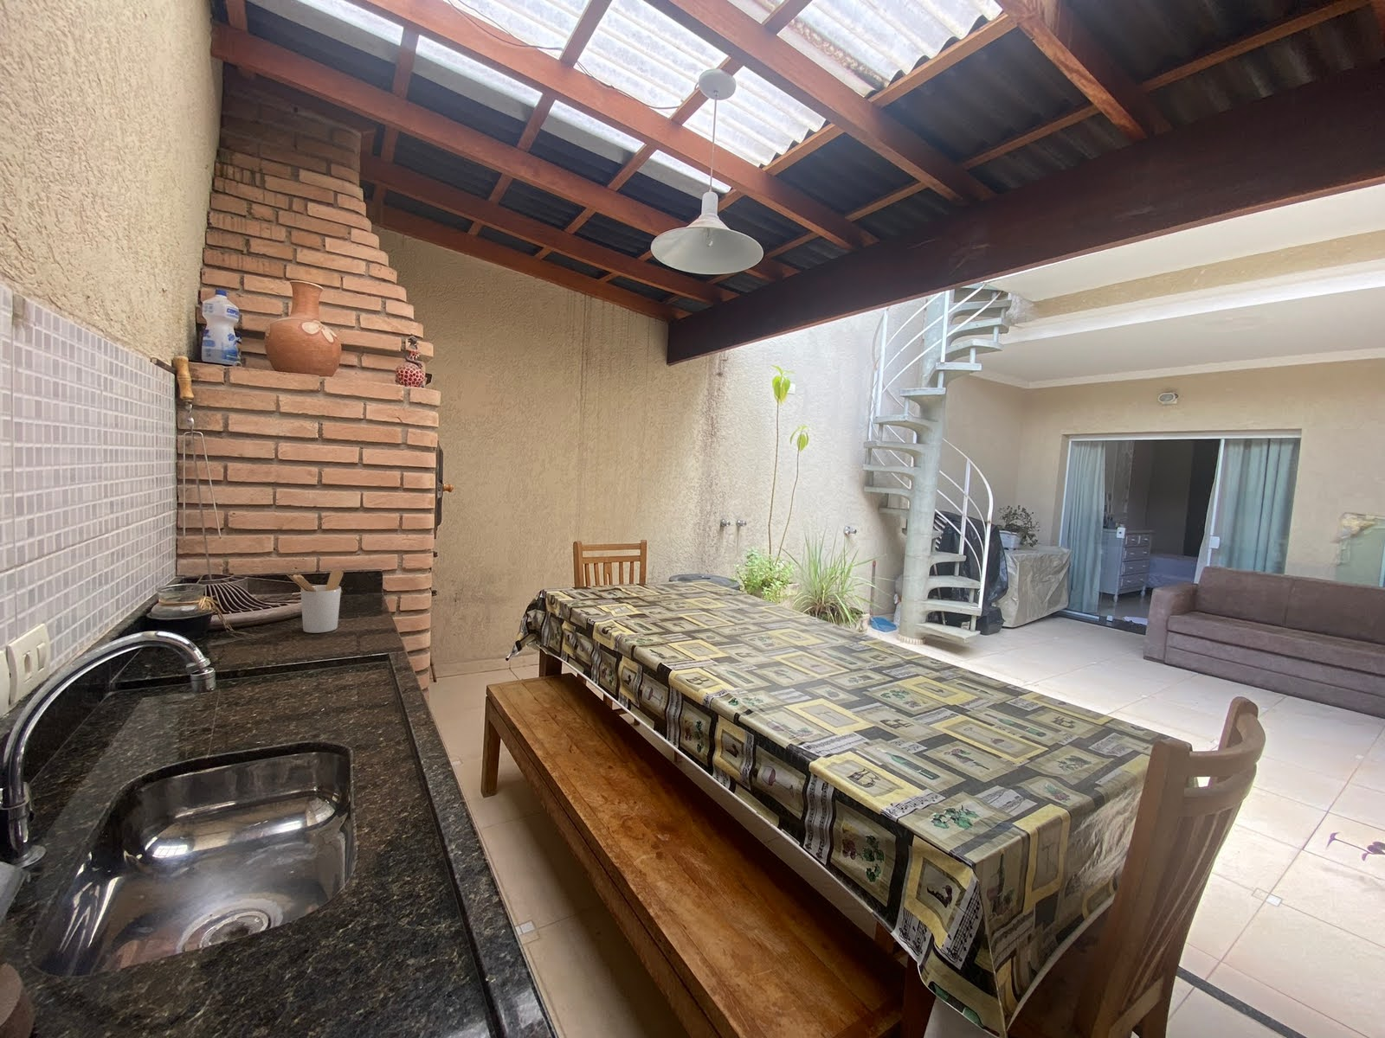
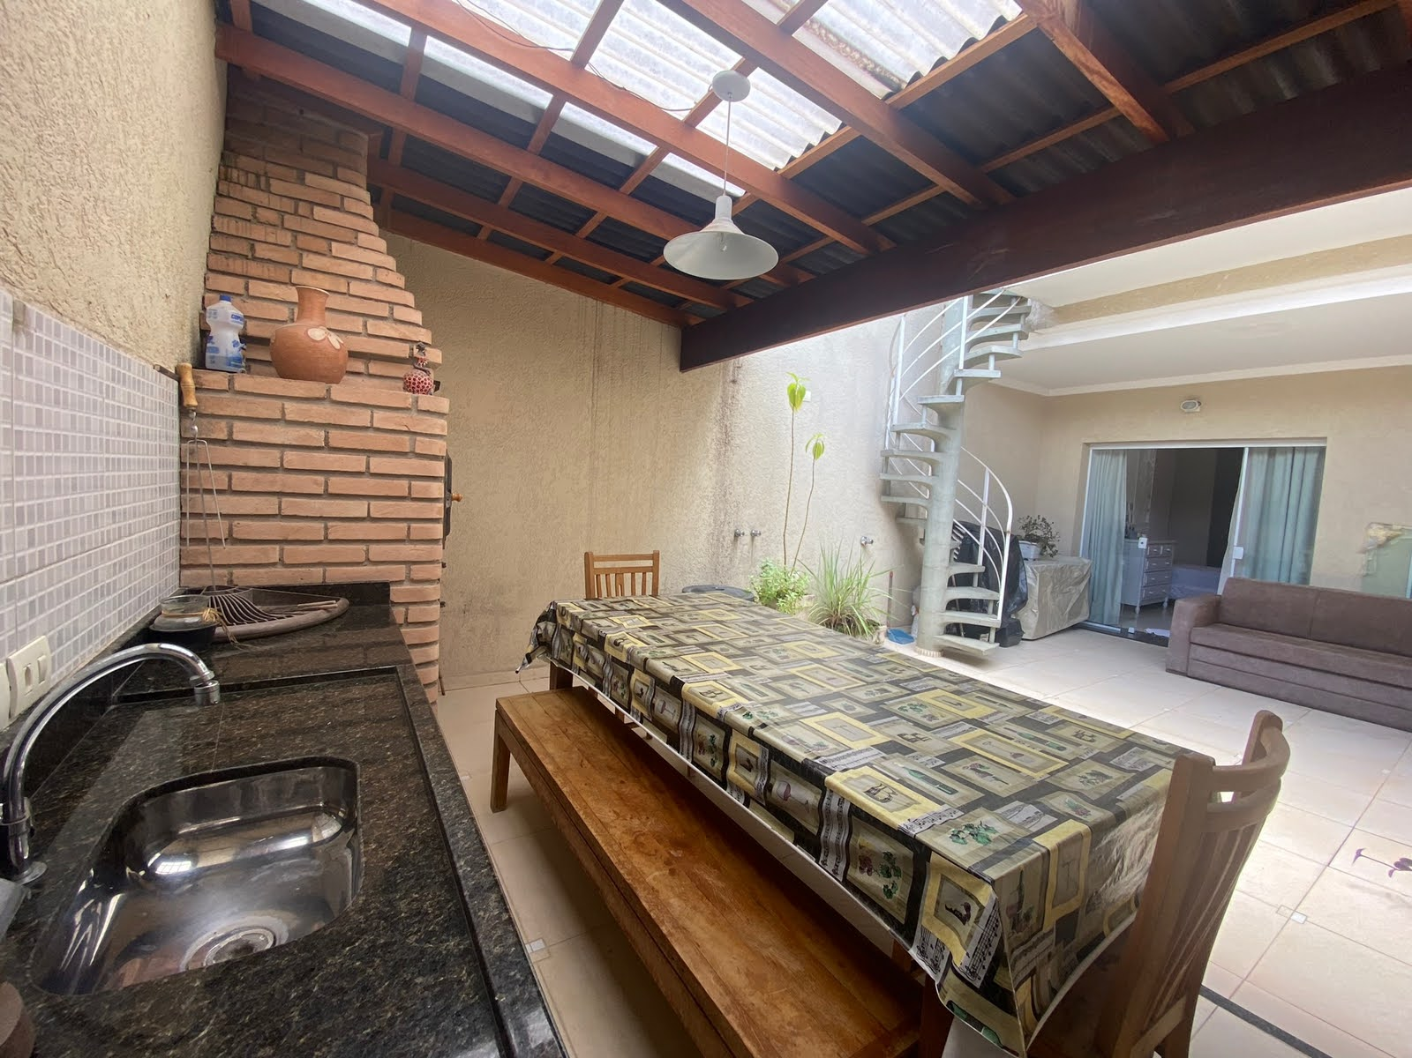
- utensil holder (313, 601)
